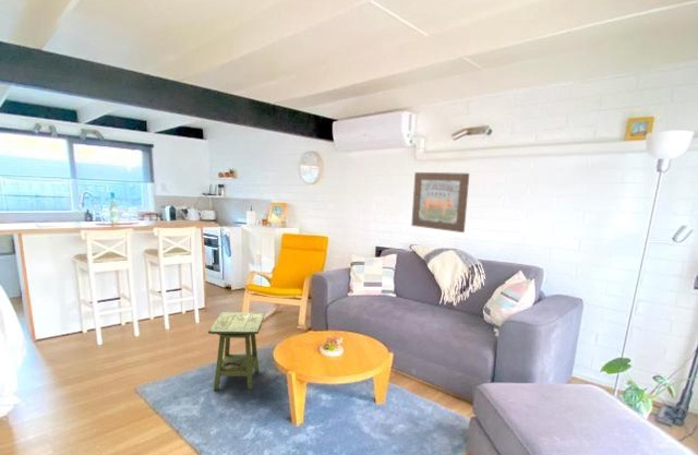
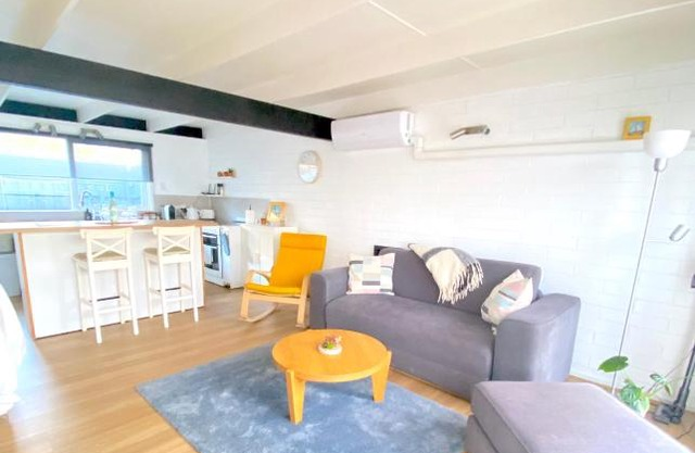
- side table (239, 355)
- wall art (438, 201)
